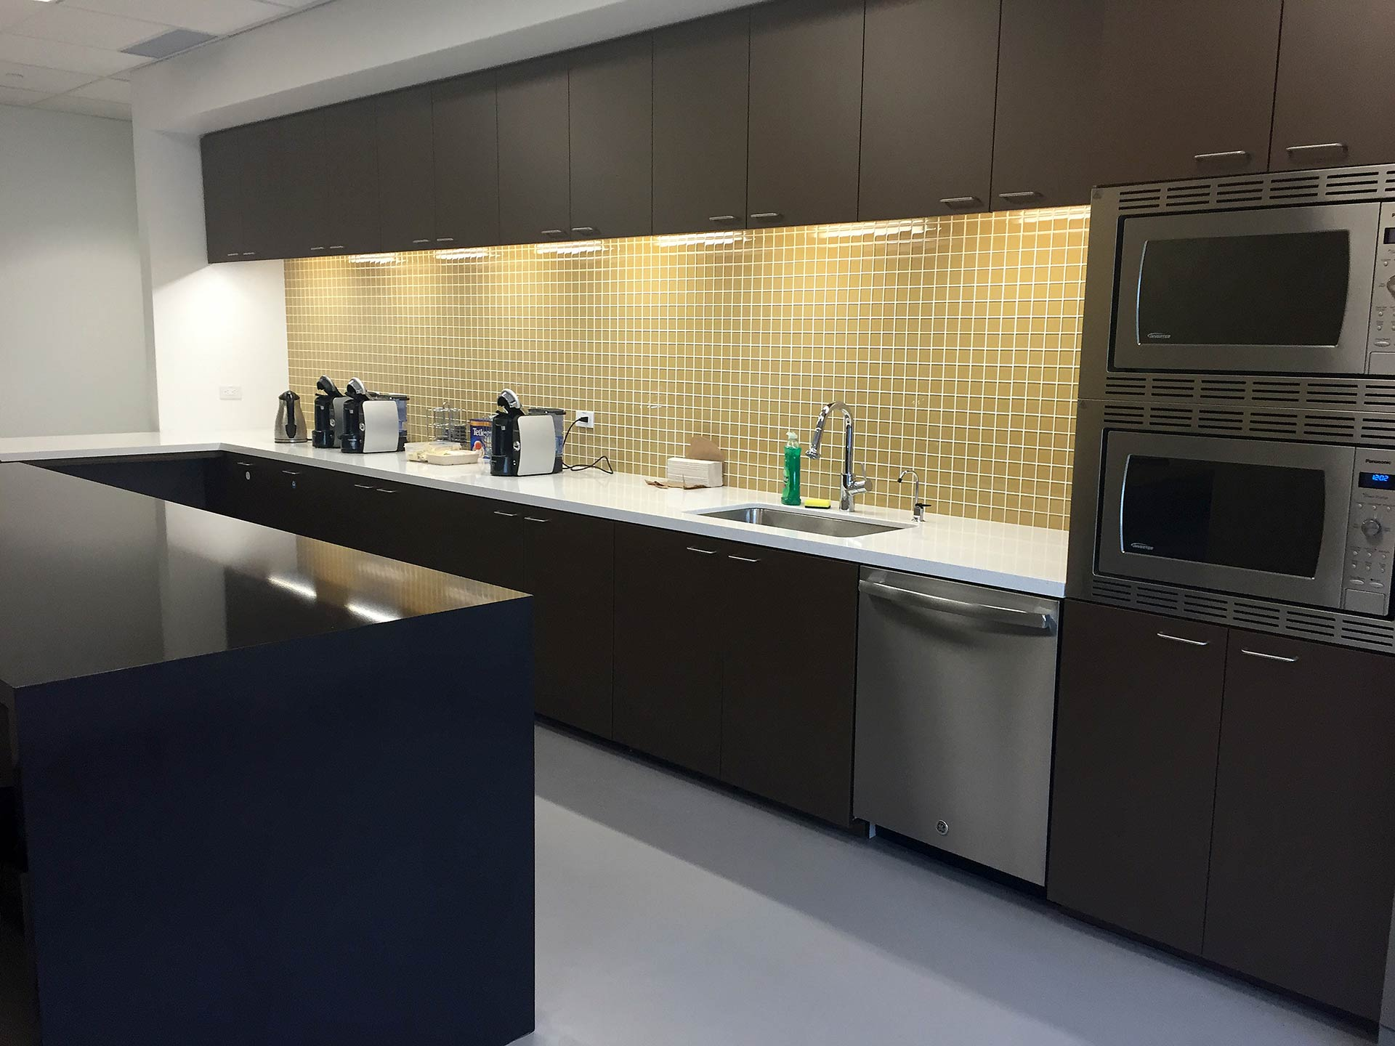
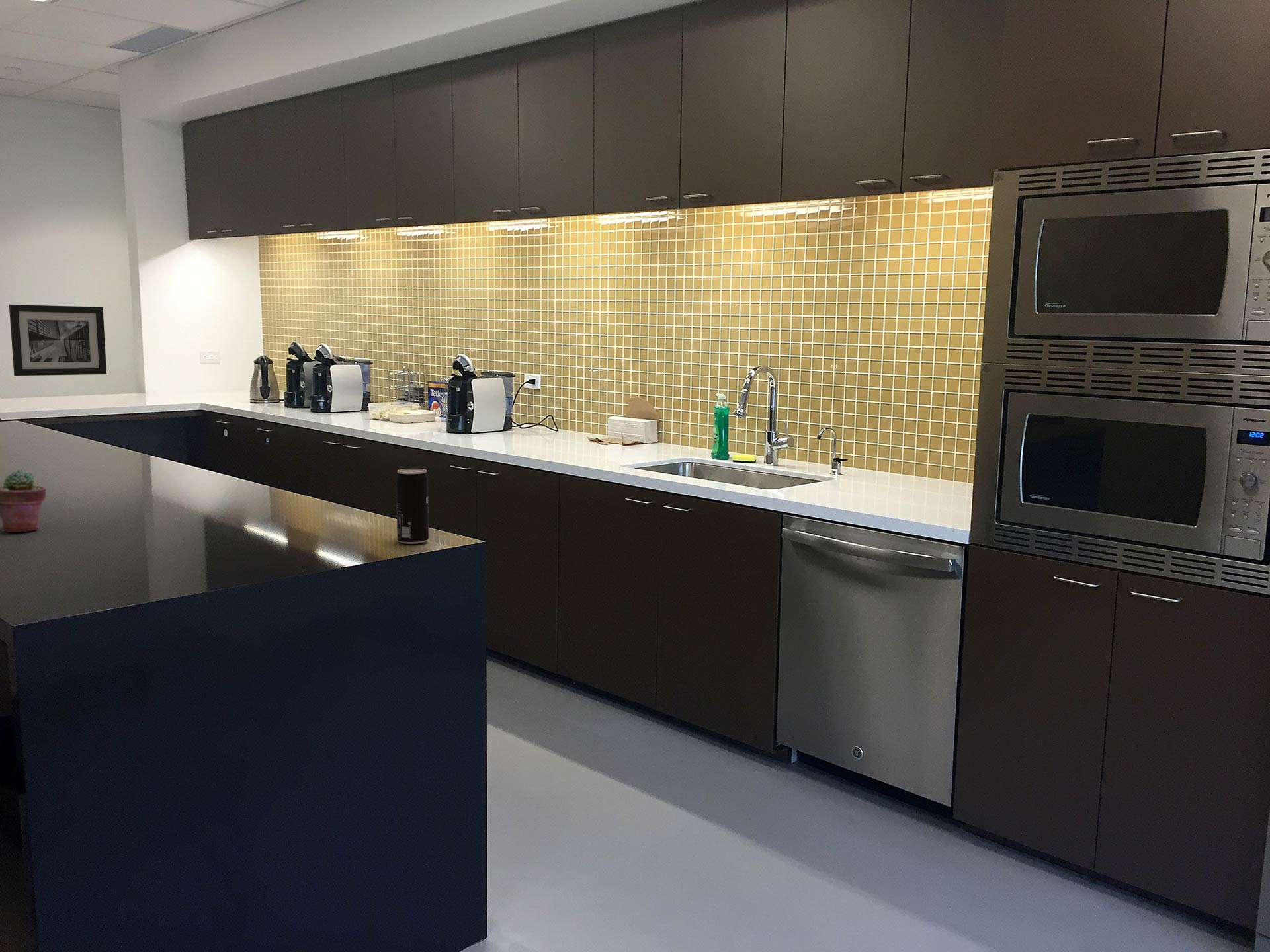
+ potted succulent (20, 500)
+ wall art (60, 340)
+ beverage can (412, 506)
